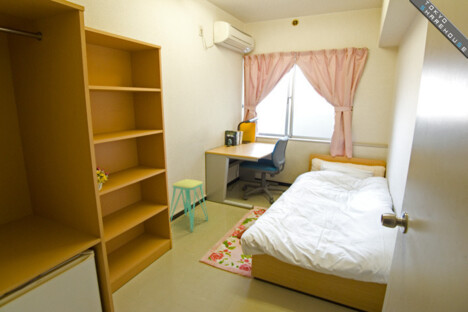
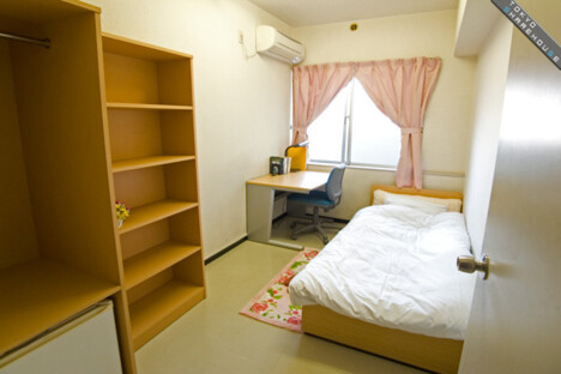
- stool (187, 202)
